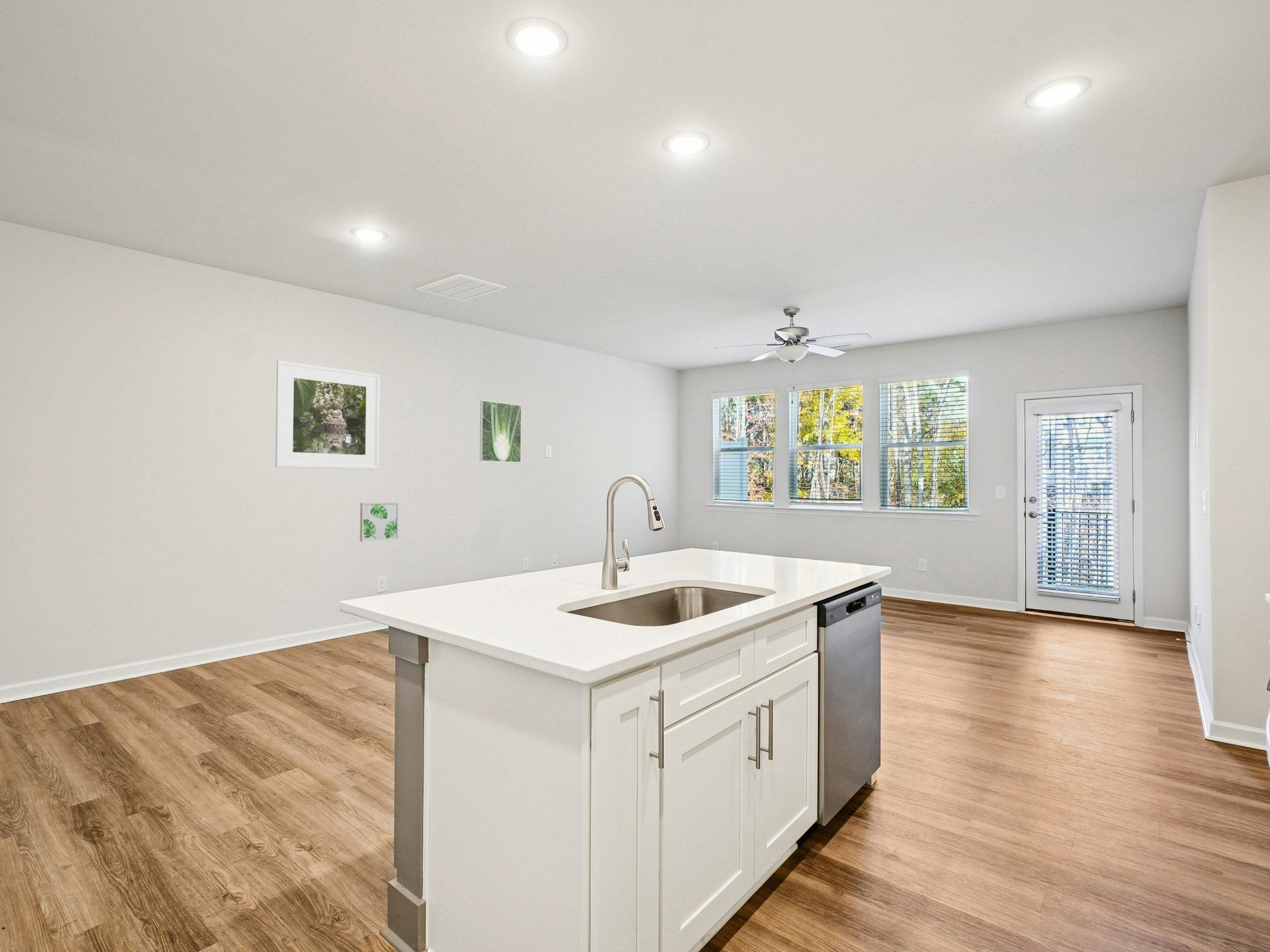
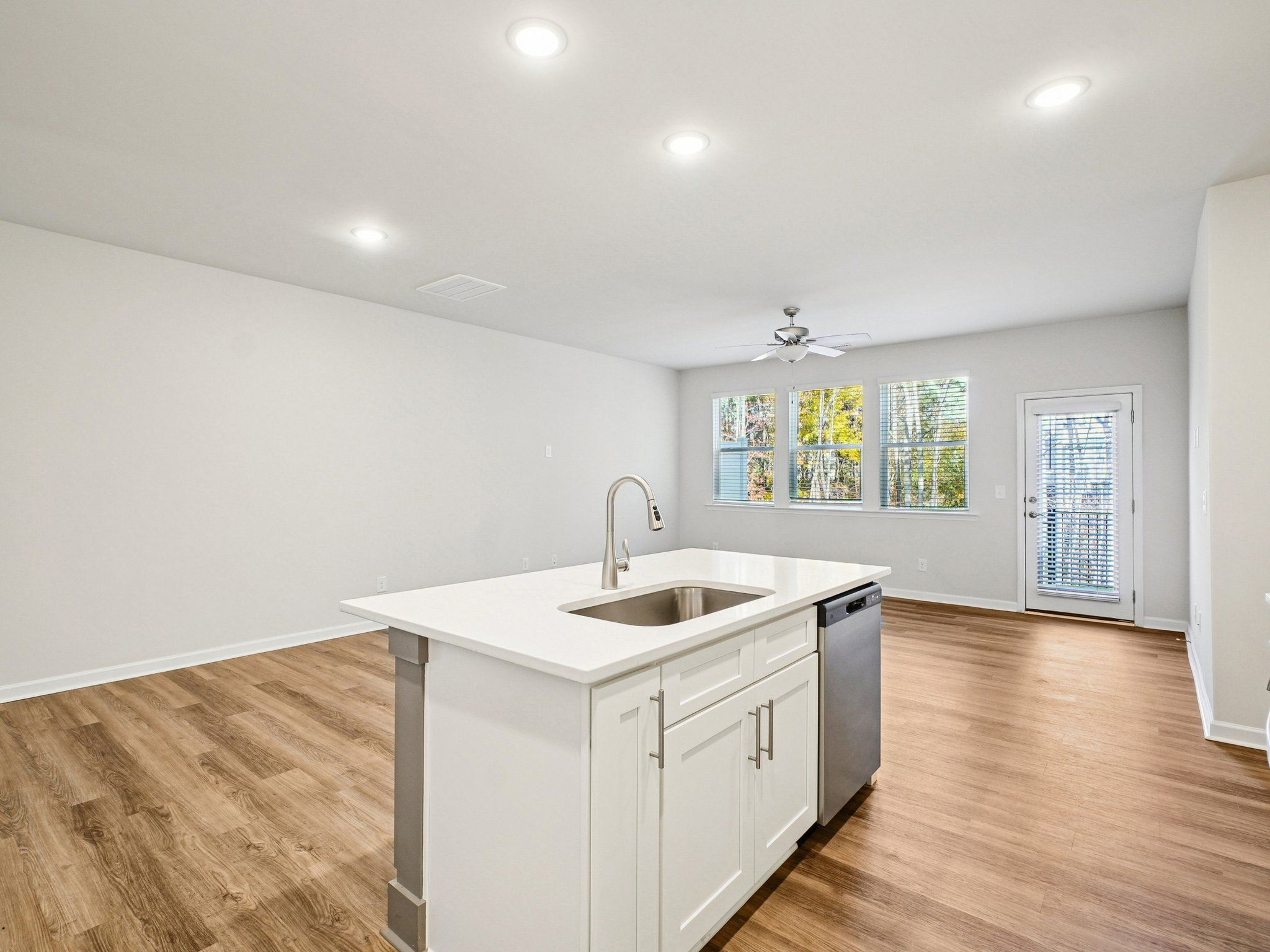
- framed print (331, 418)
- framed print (501, 432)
- wall art (380, 521)
